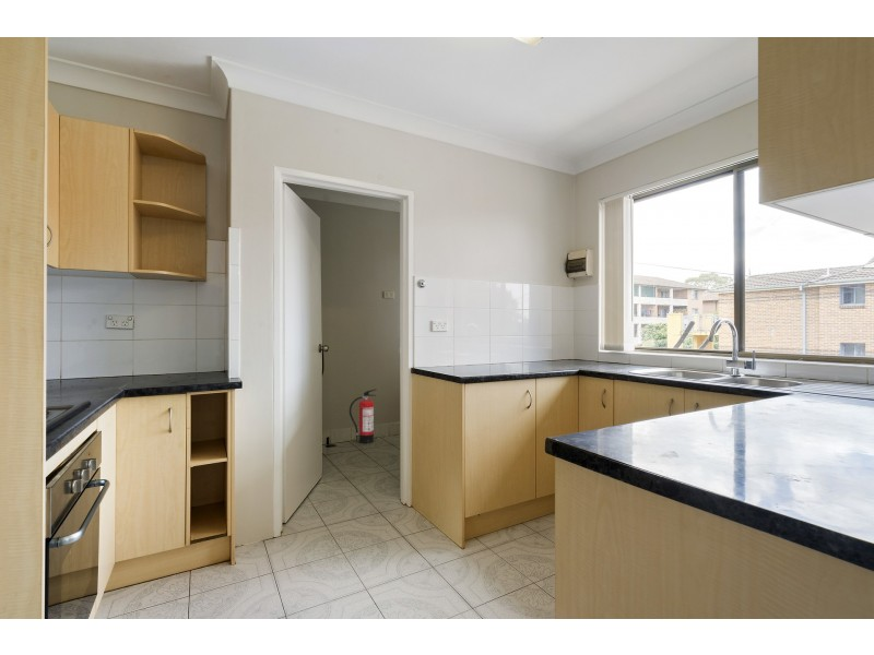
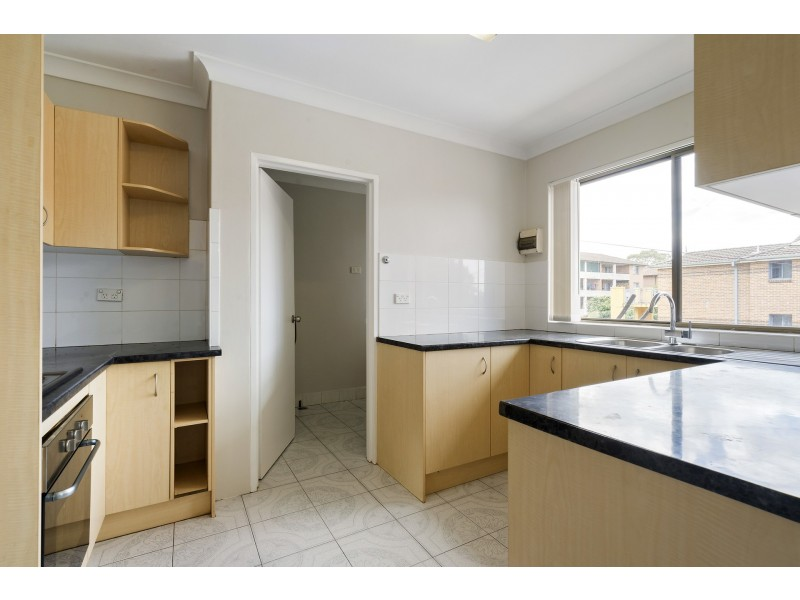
- fire extinguisher (363, 416)
